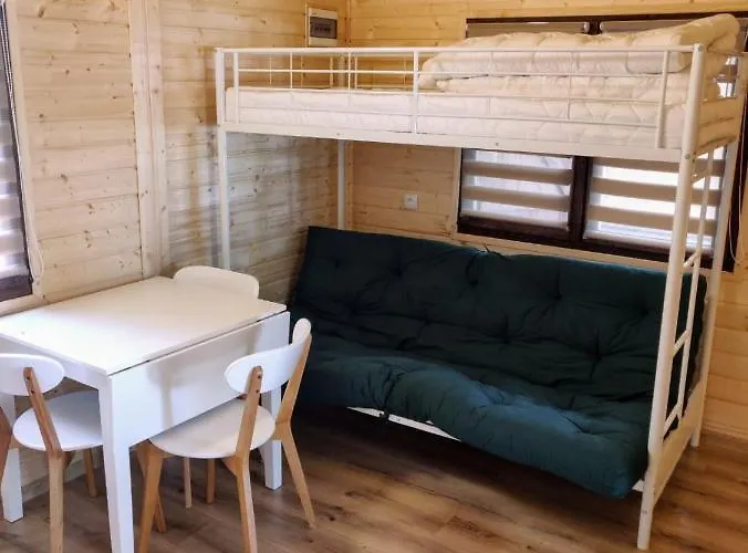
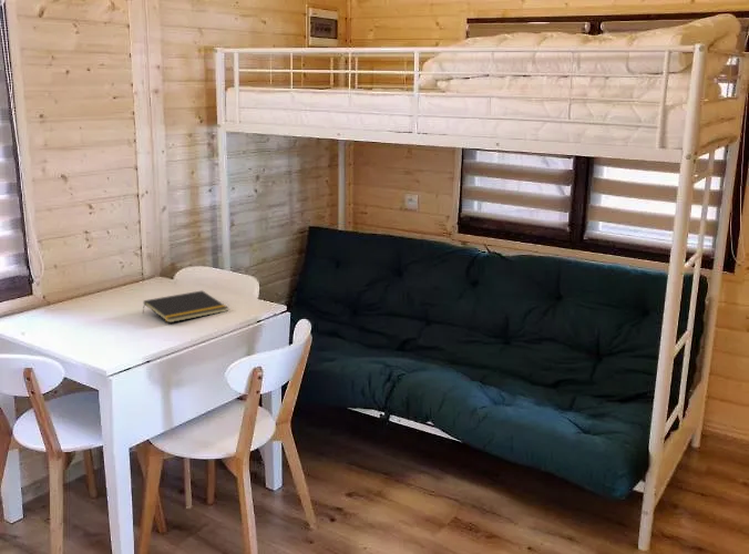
+ notepad (186, 306)
